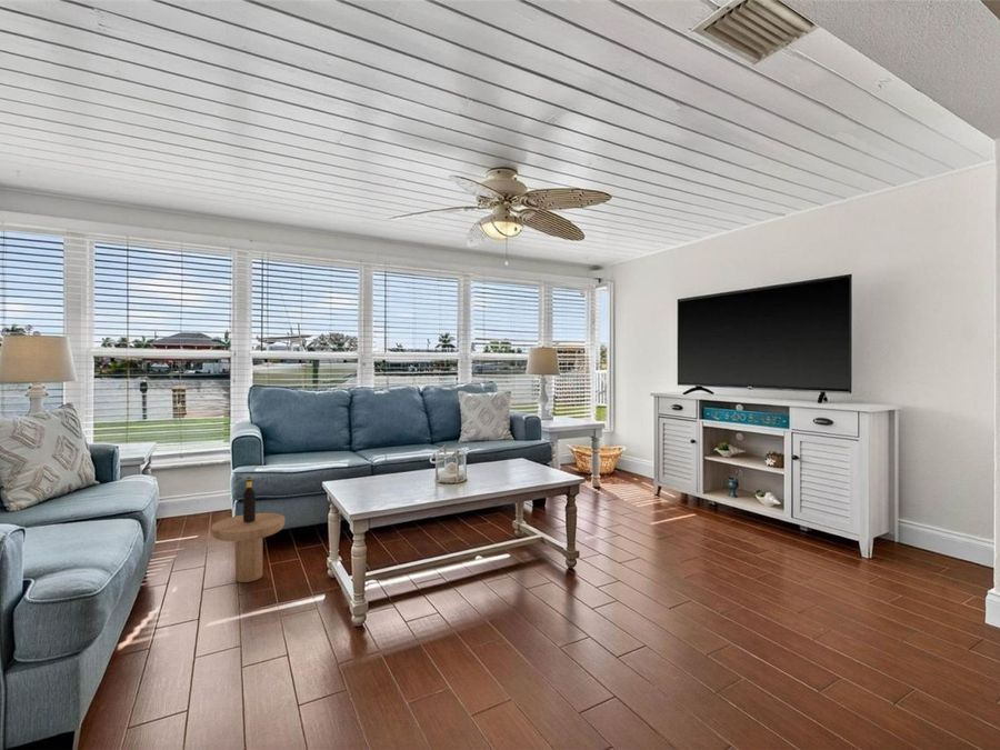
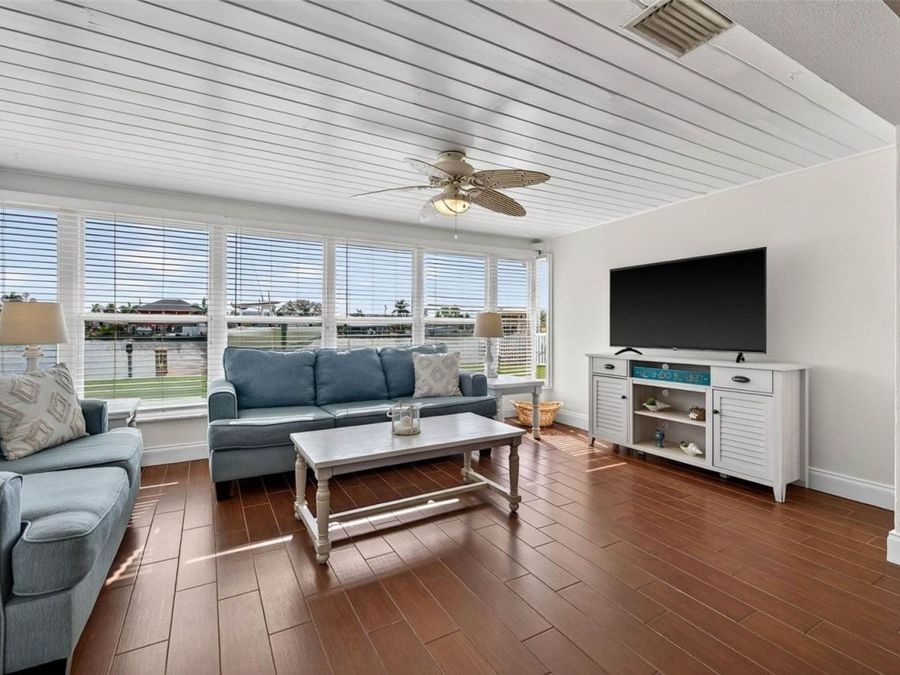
- side table (249, 527)
